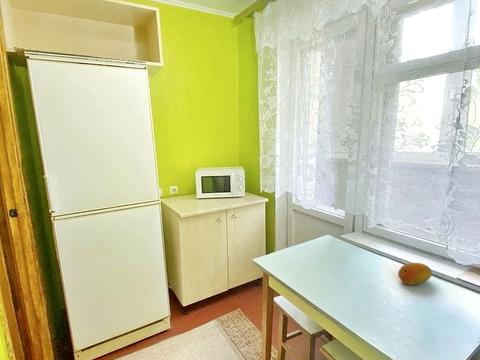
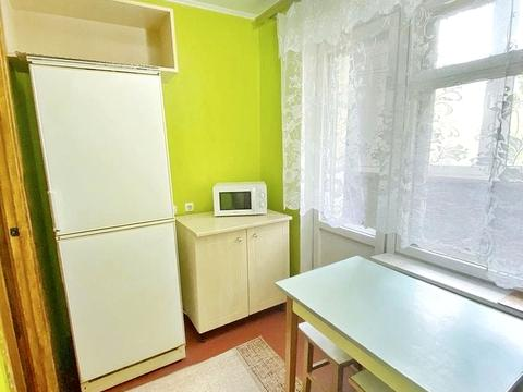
- fruit (416, 273)
